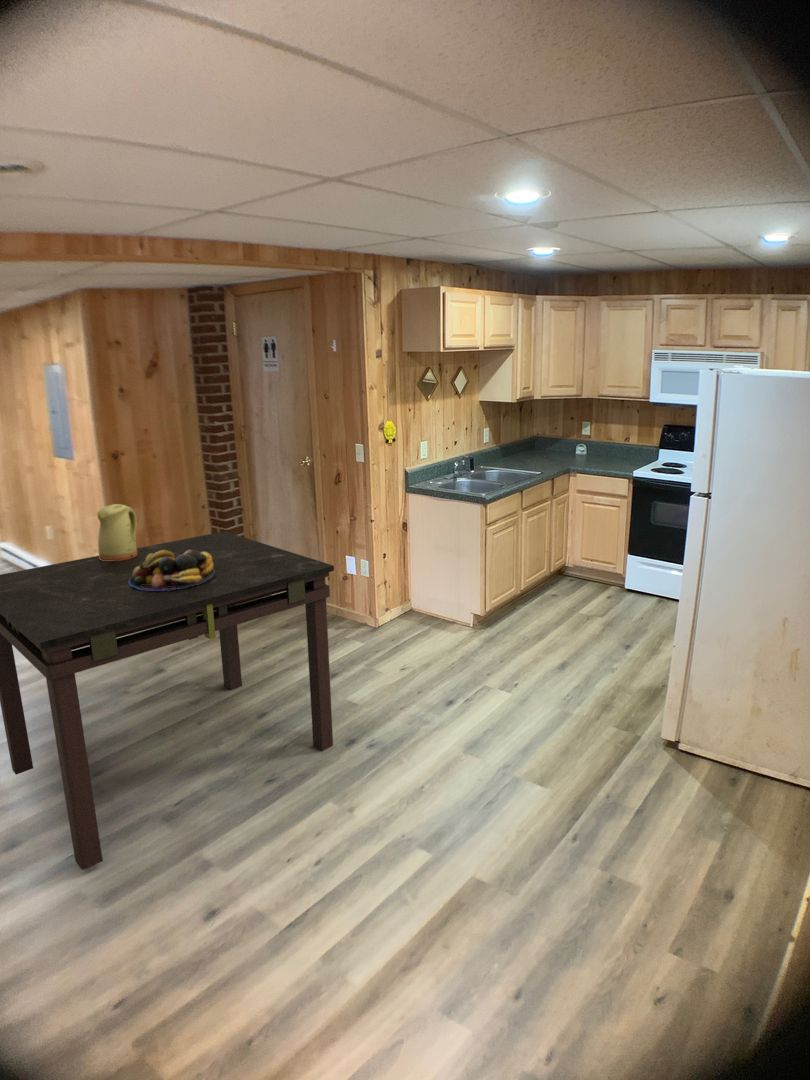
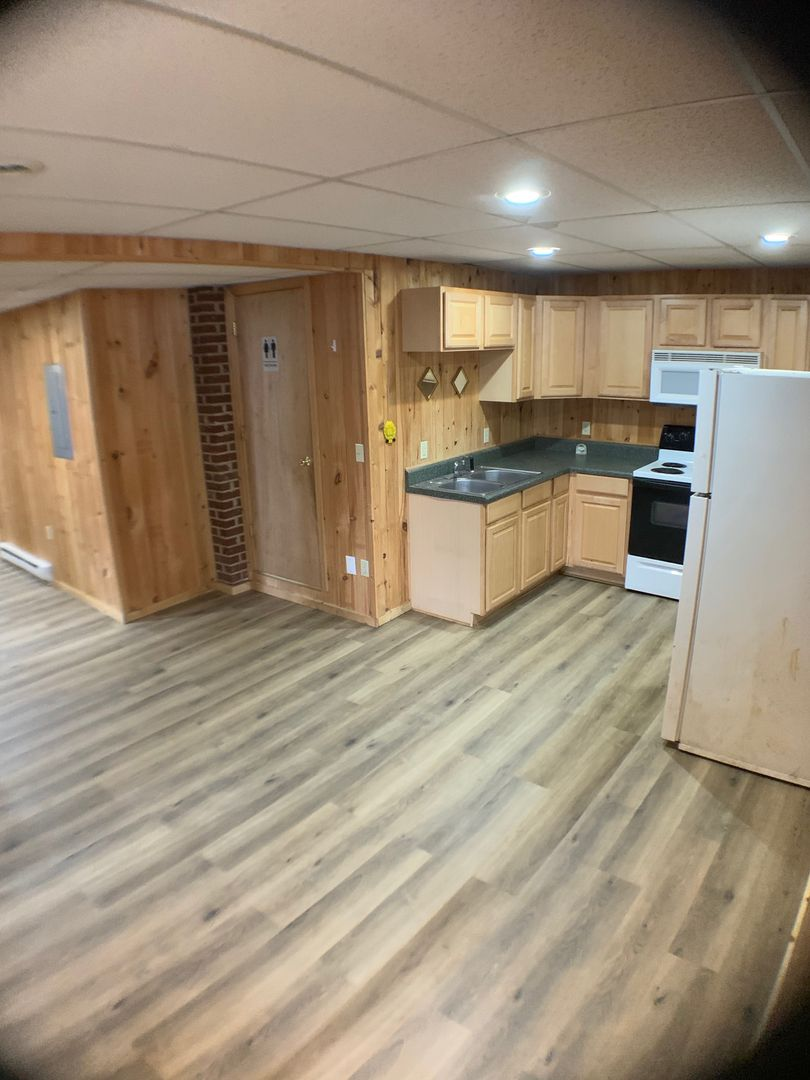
- dining table (160, 647)
- fruit bowl (170, 563)
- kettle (119, 529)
